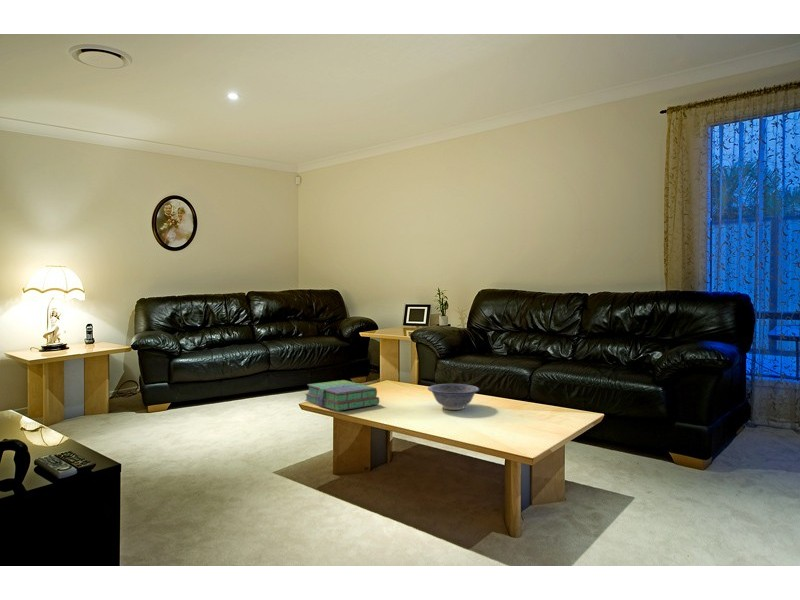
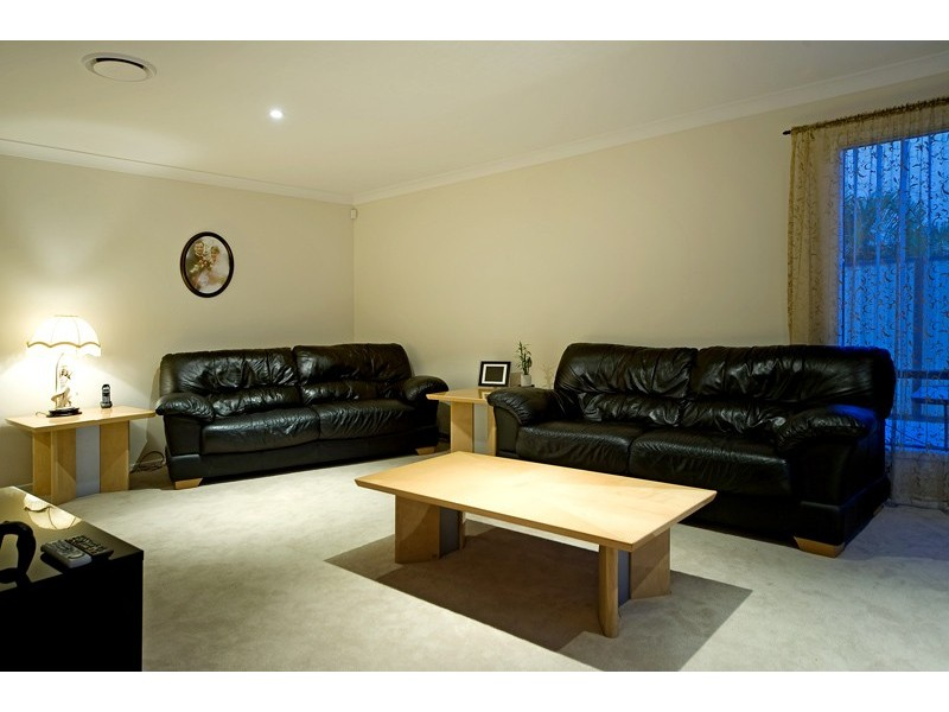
- stack of books (341, 394)
- decorative bowl (453, 397)
